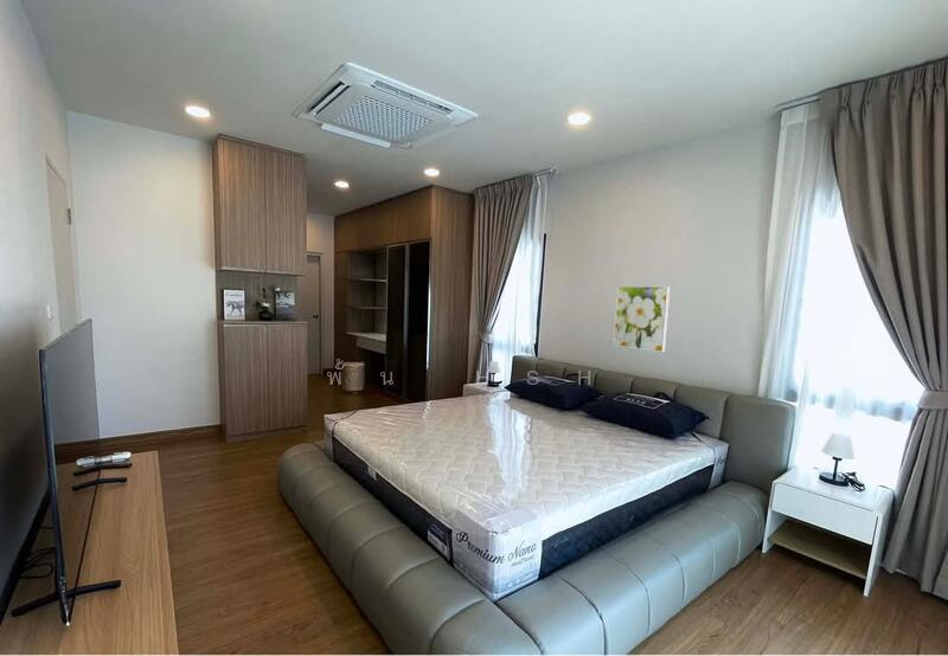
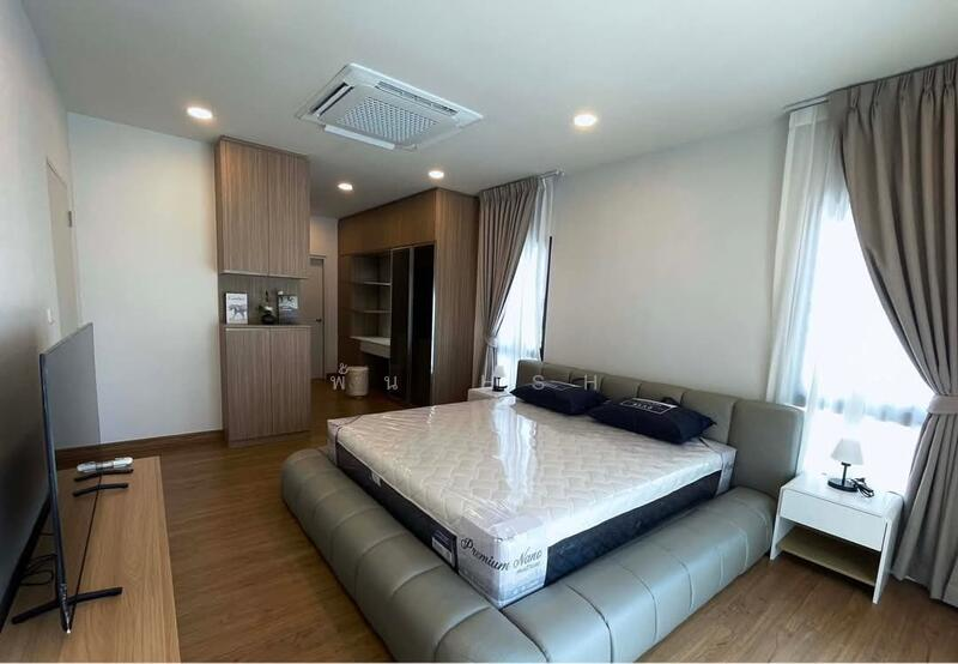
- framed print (640, 317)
